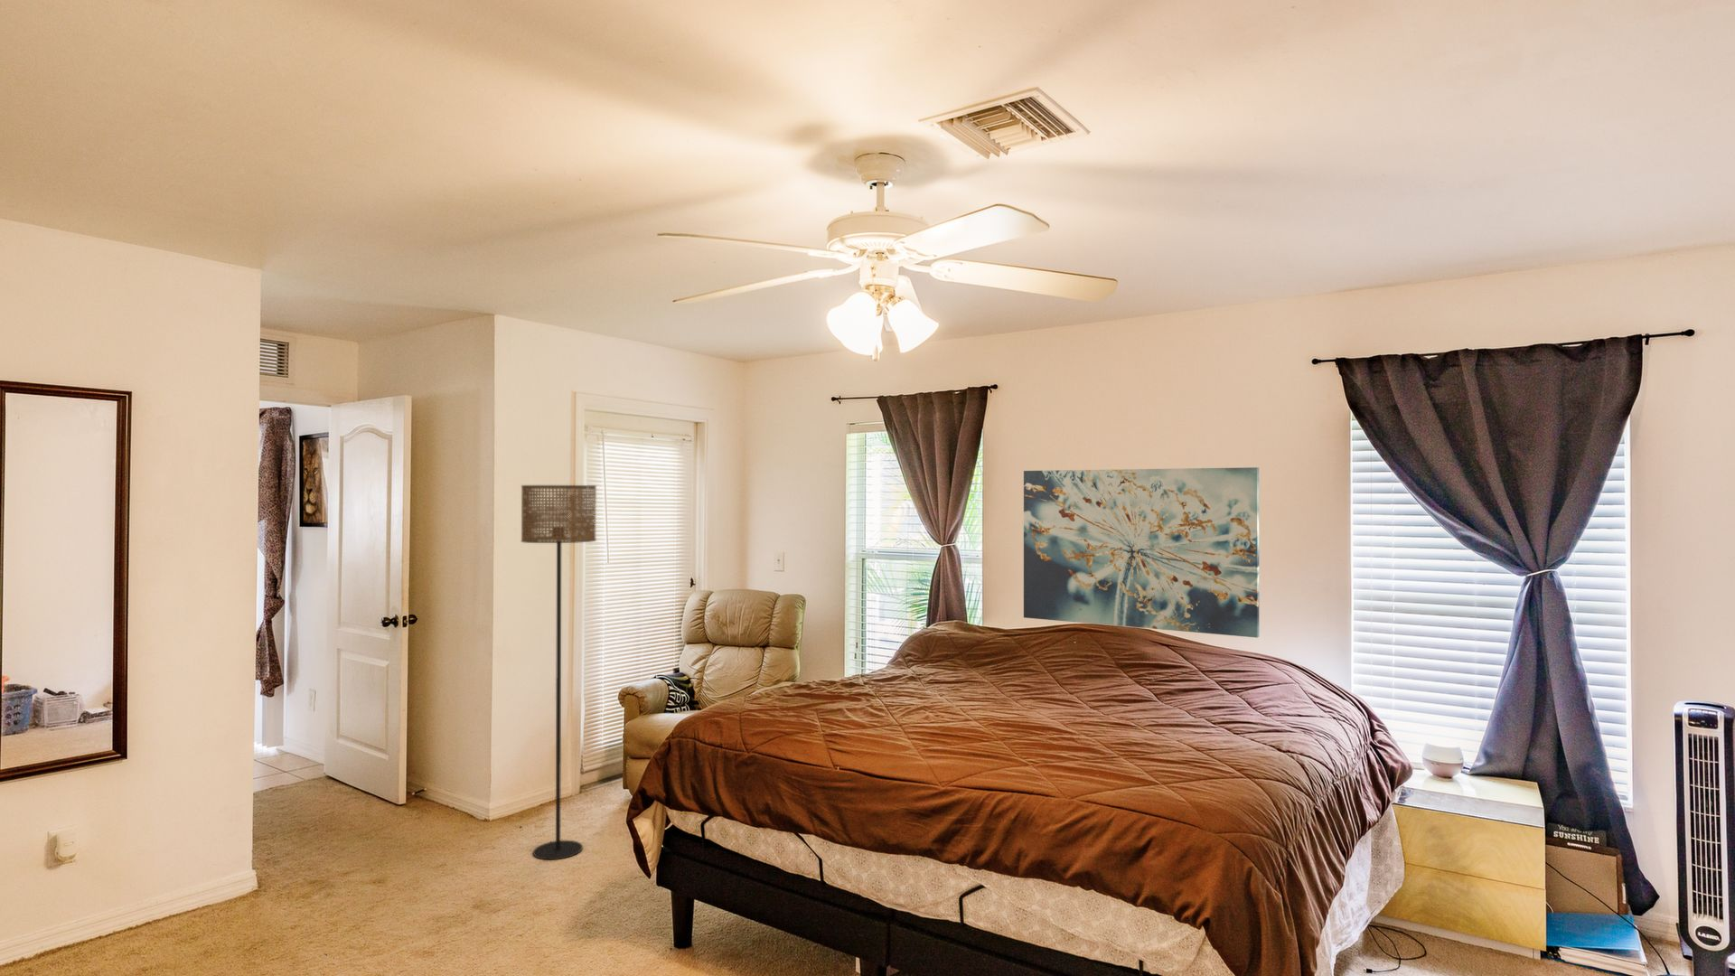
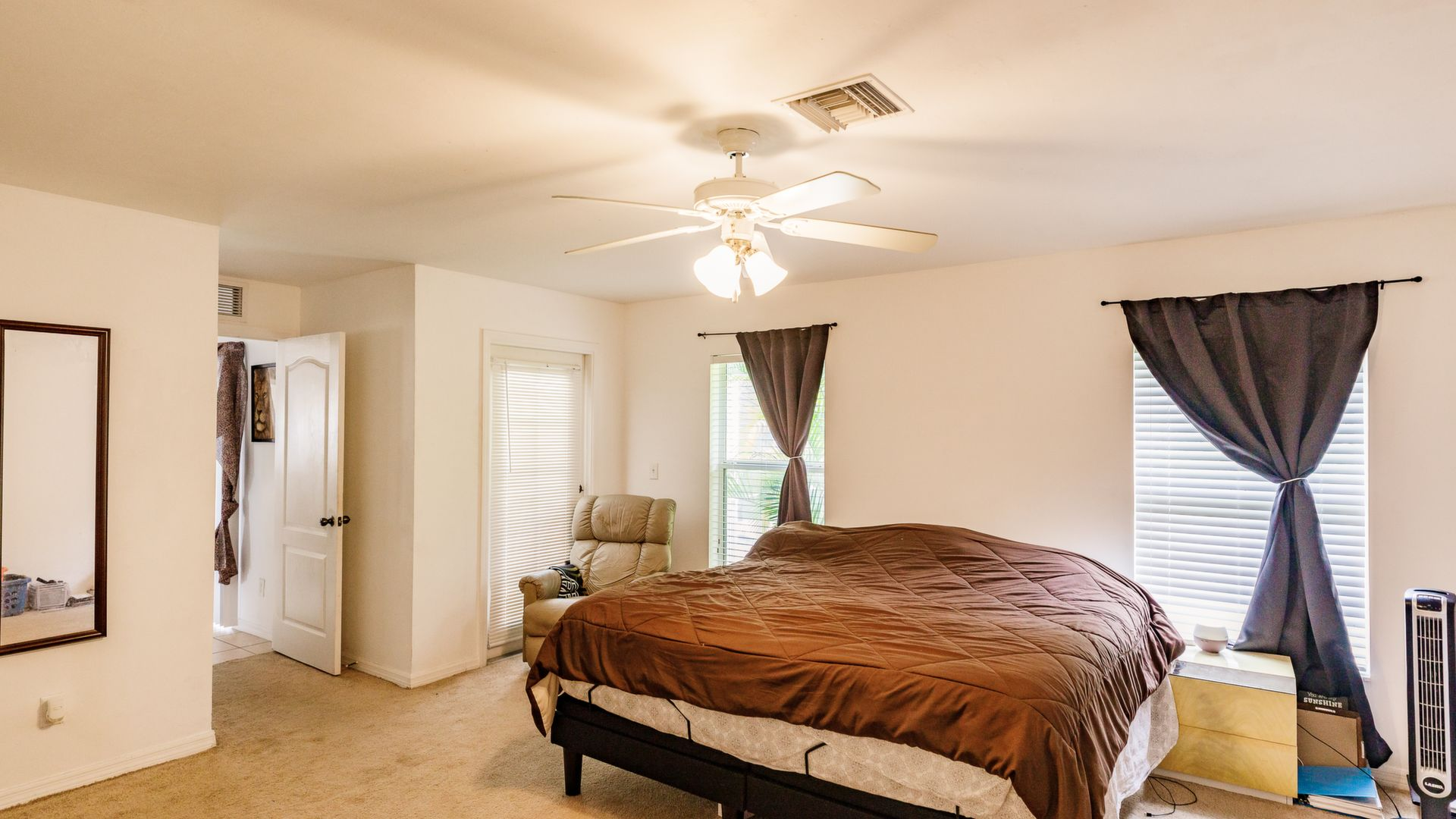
- floor lamp (559, 667)
- wall art (1132, 548)
